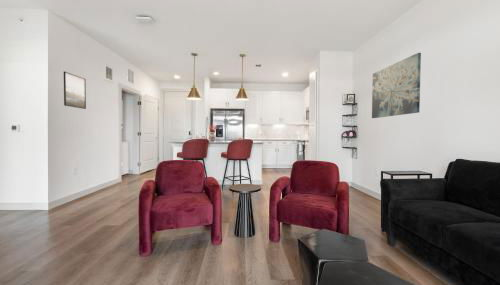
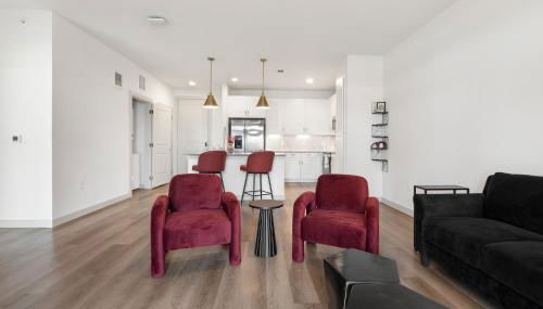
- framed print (75, 91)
- wall art (392, 90)
